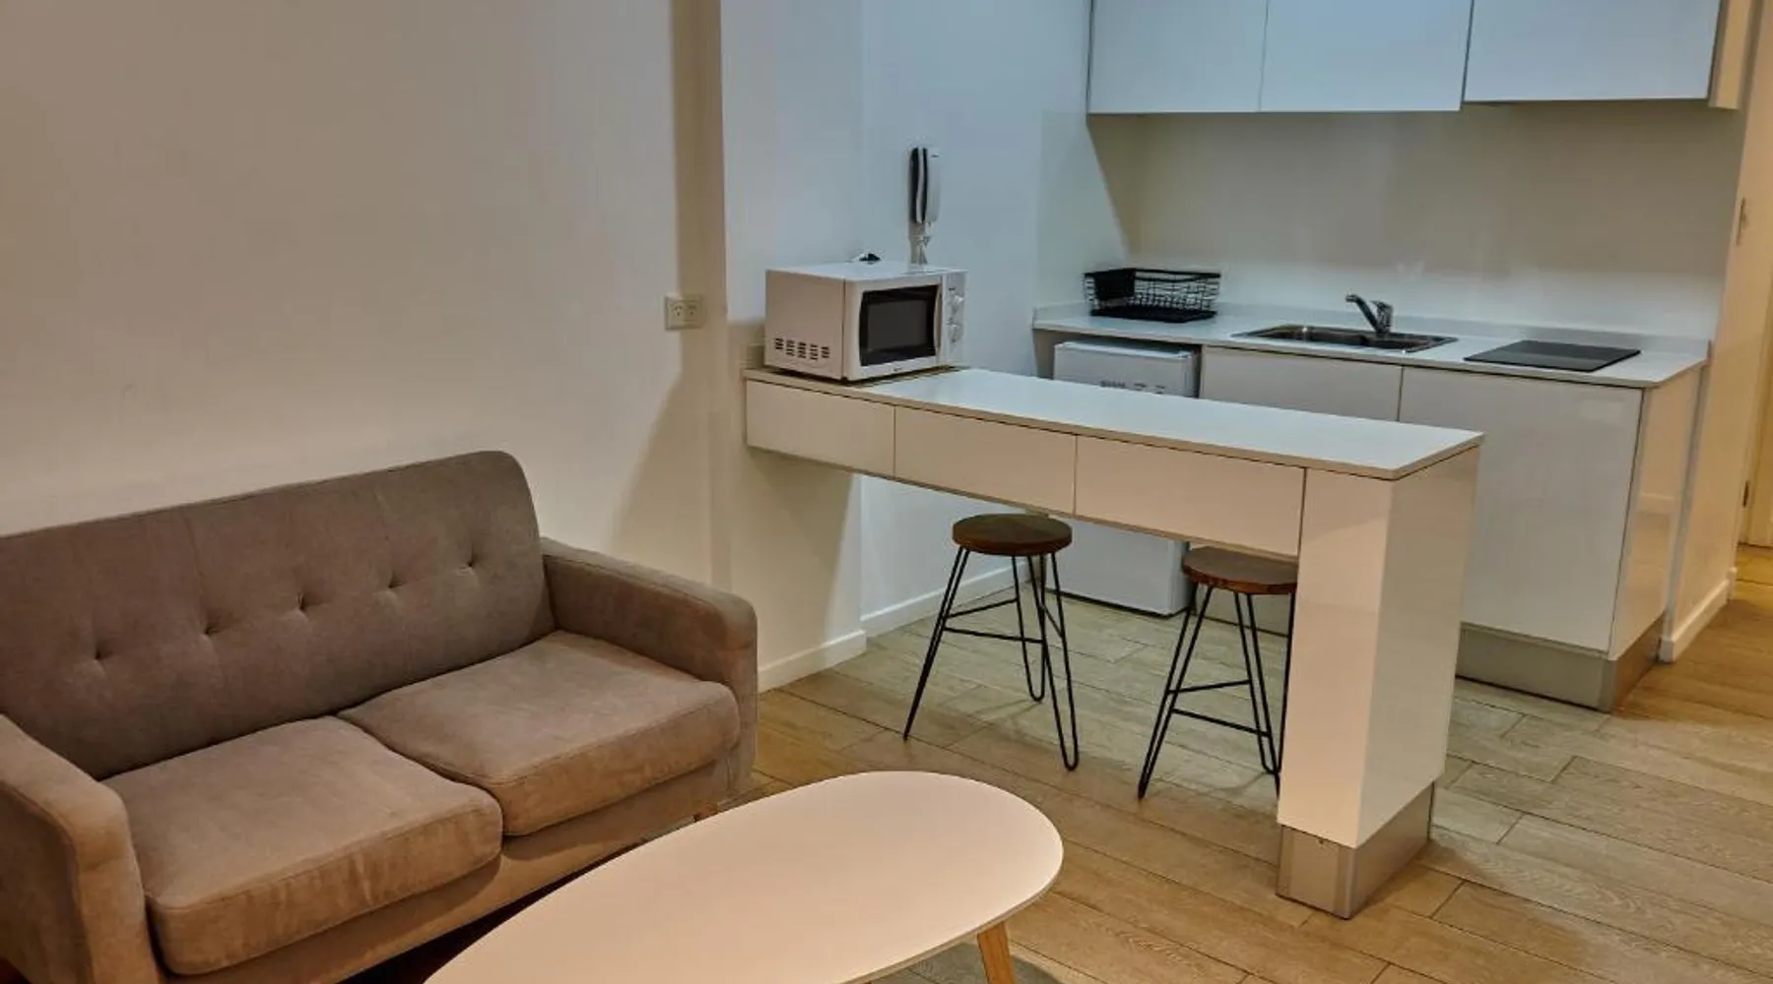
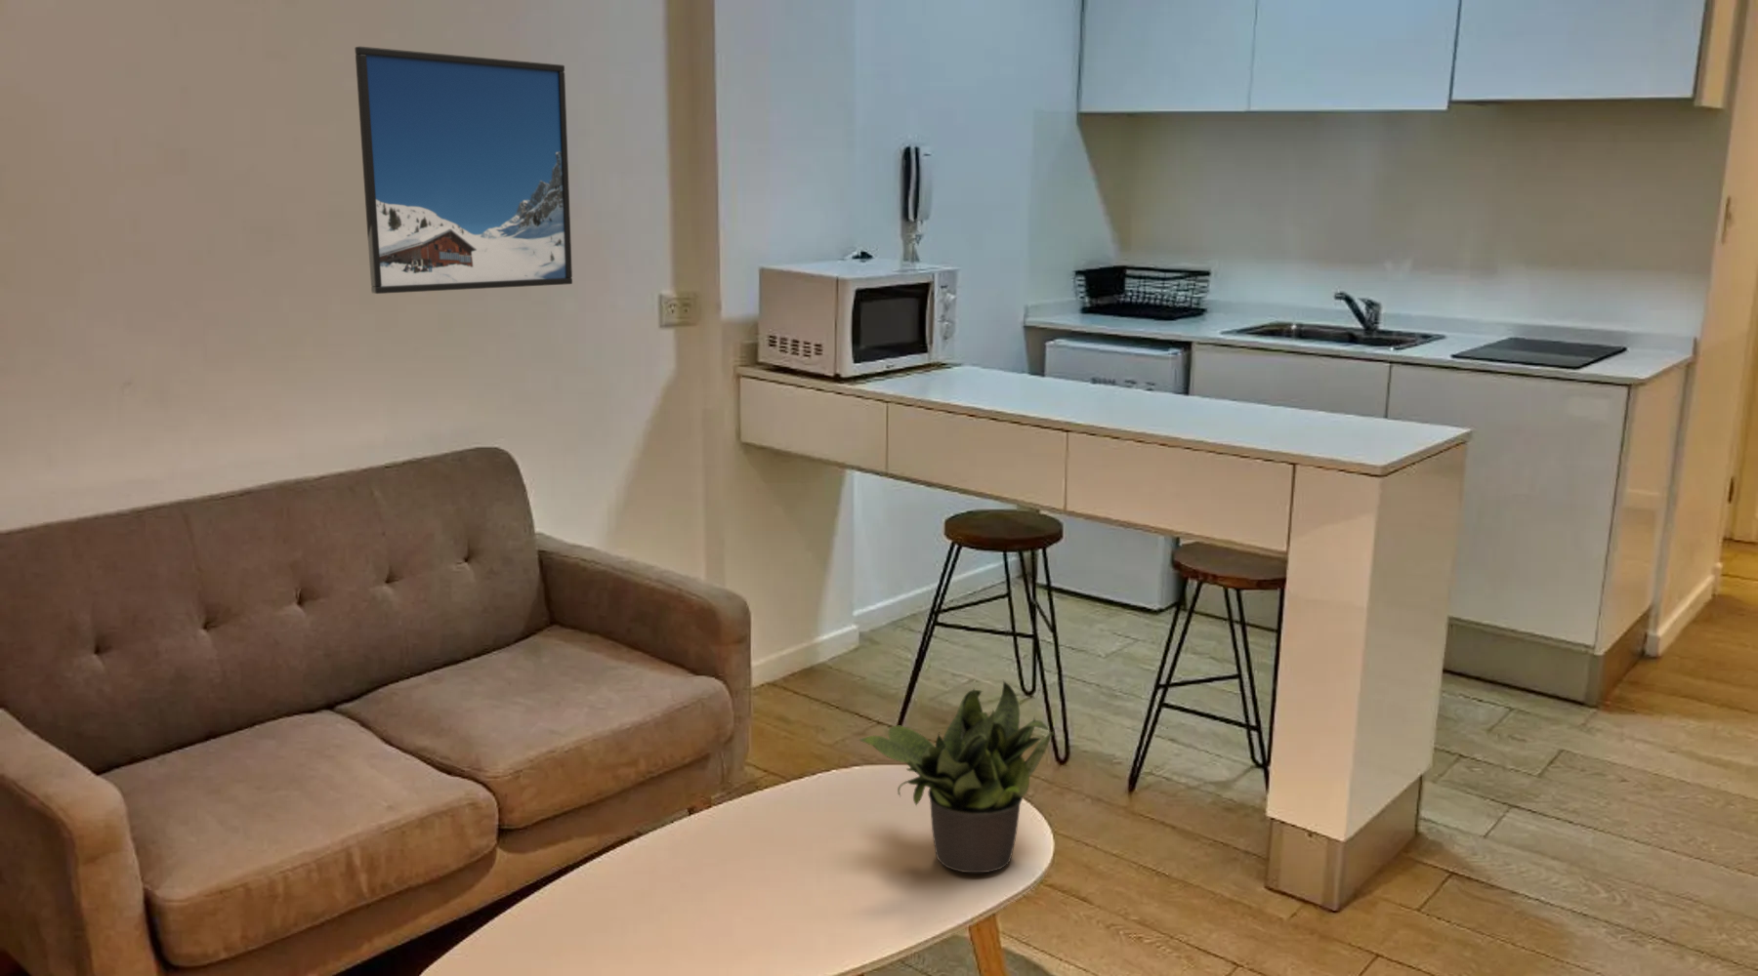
+ potted plant (952, 772)
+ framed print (471, 174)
